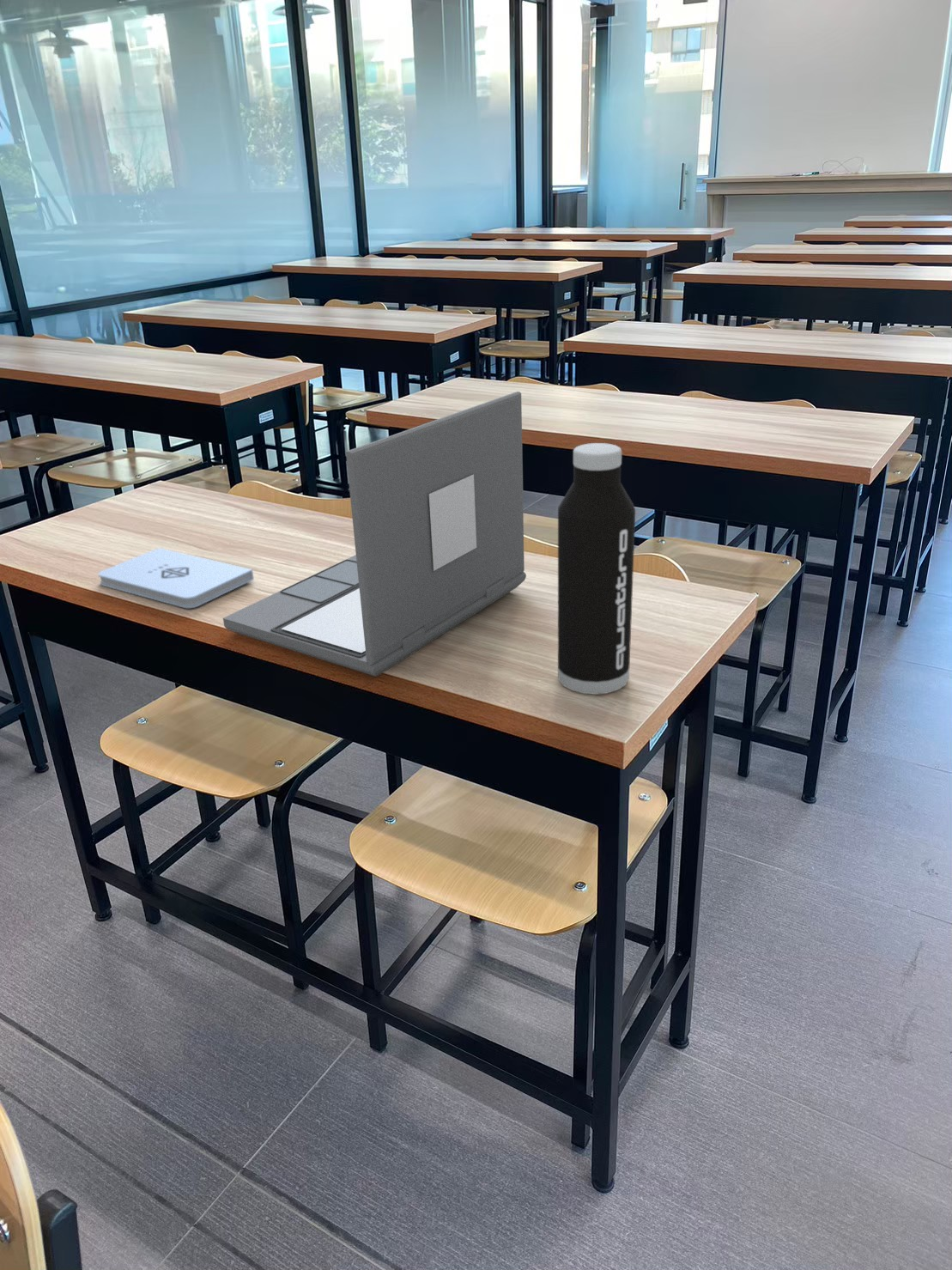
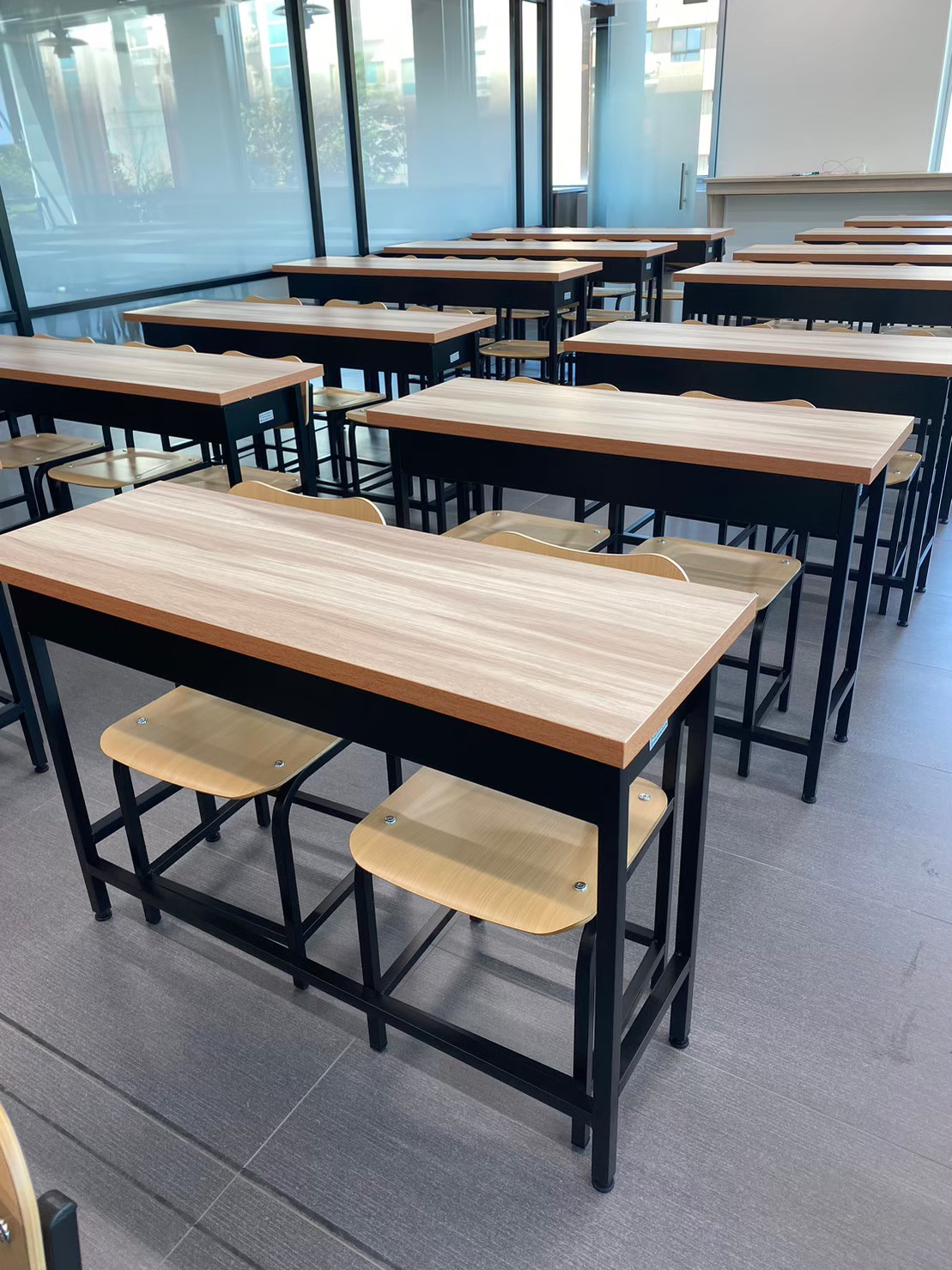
- water bottle (595, 569)
- notepad (173, 576)
- laptop (374, 513)
